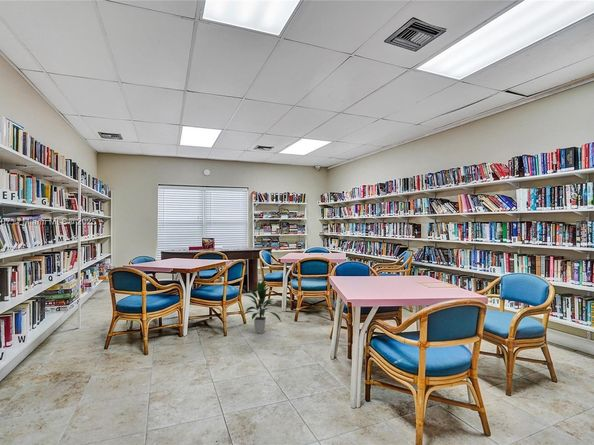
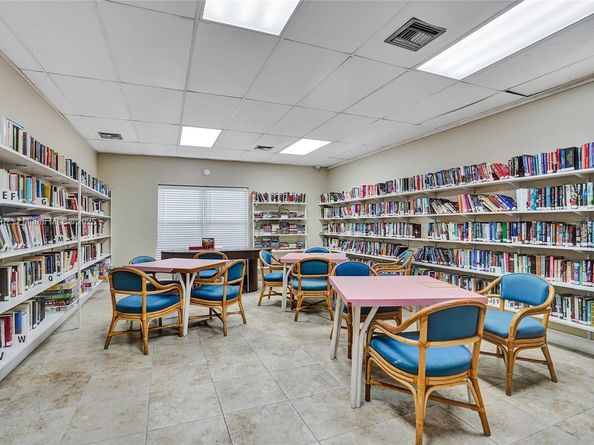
- indoor plant (260, 306)
